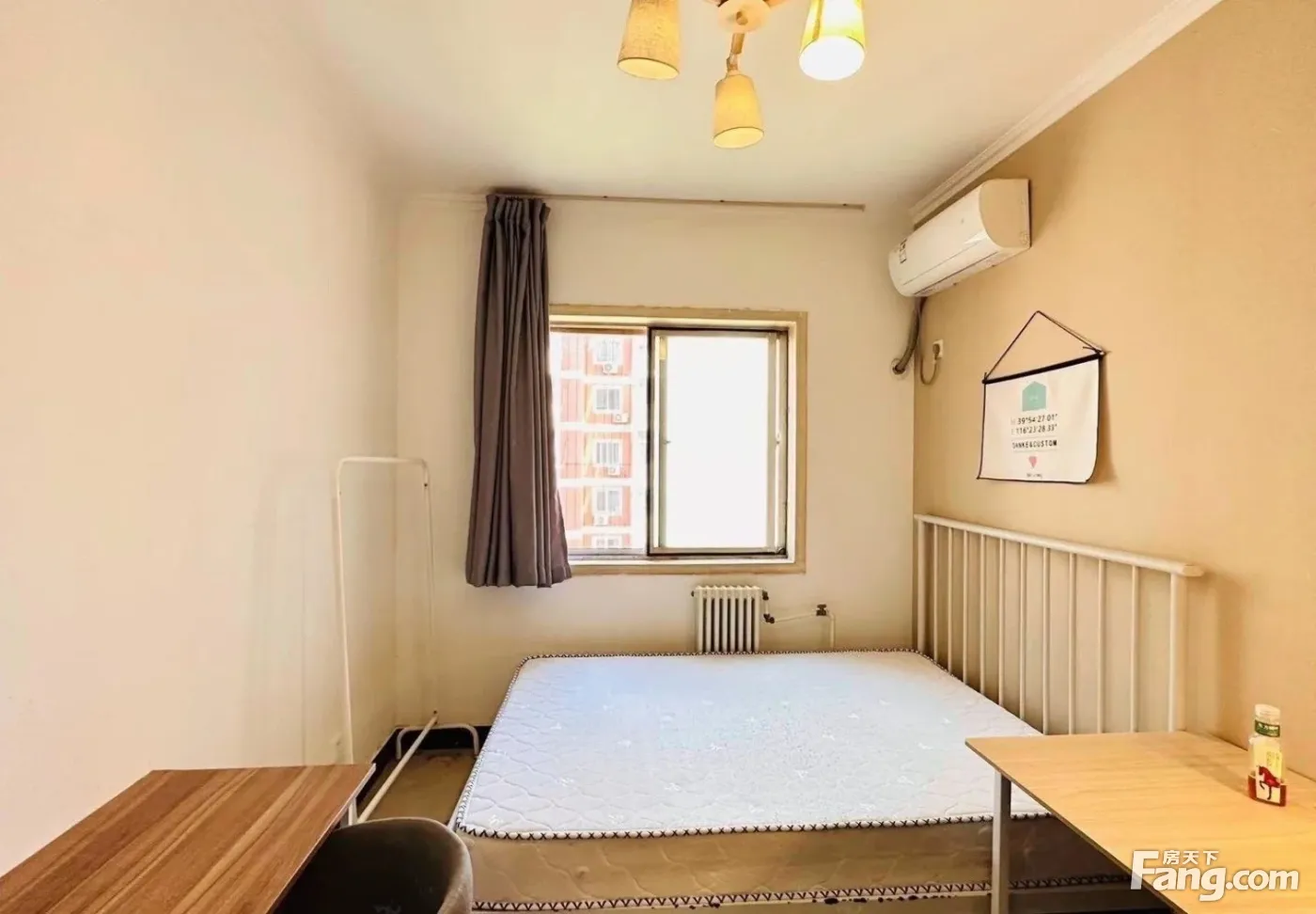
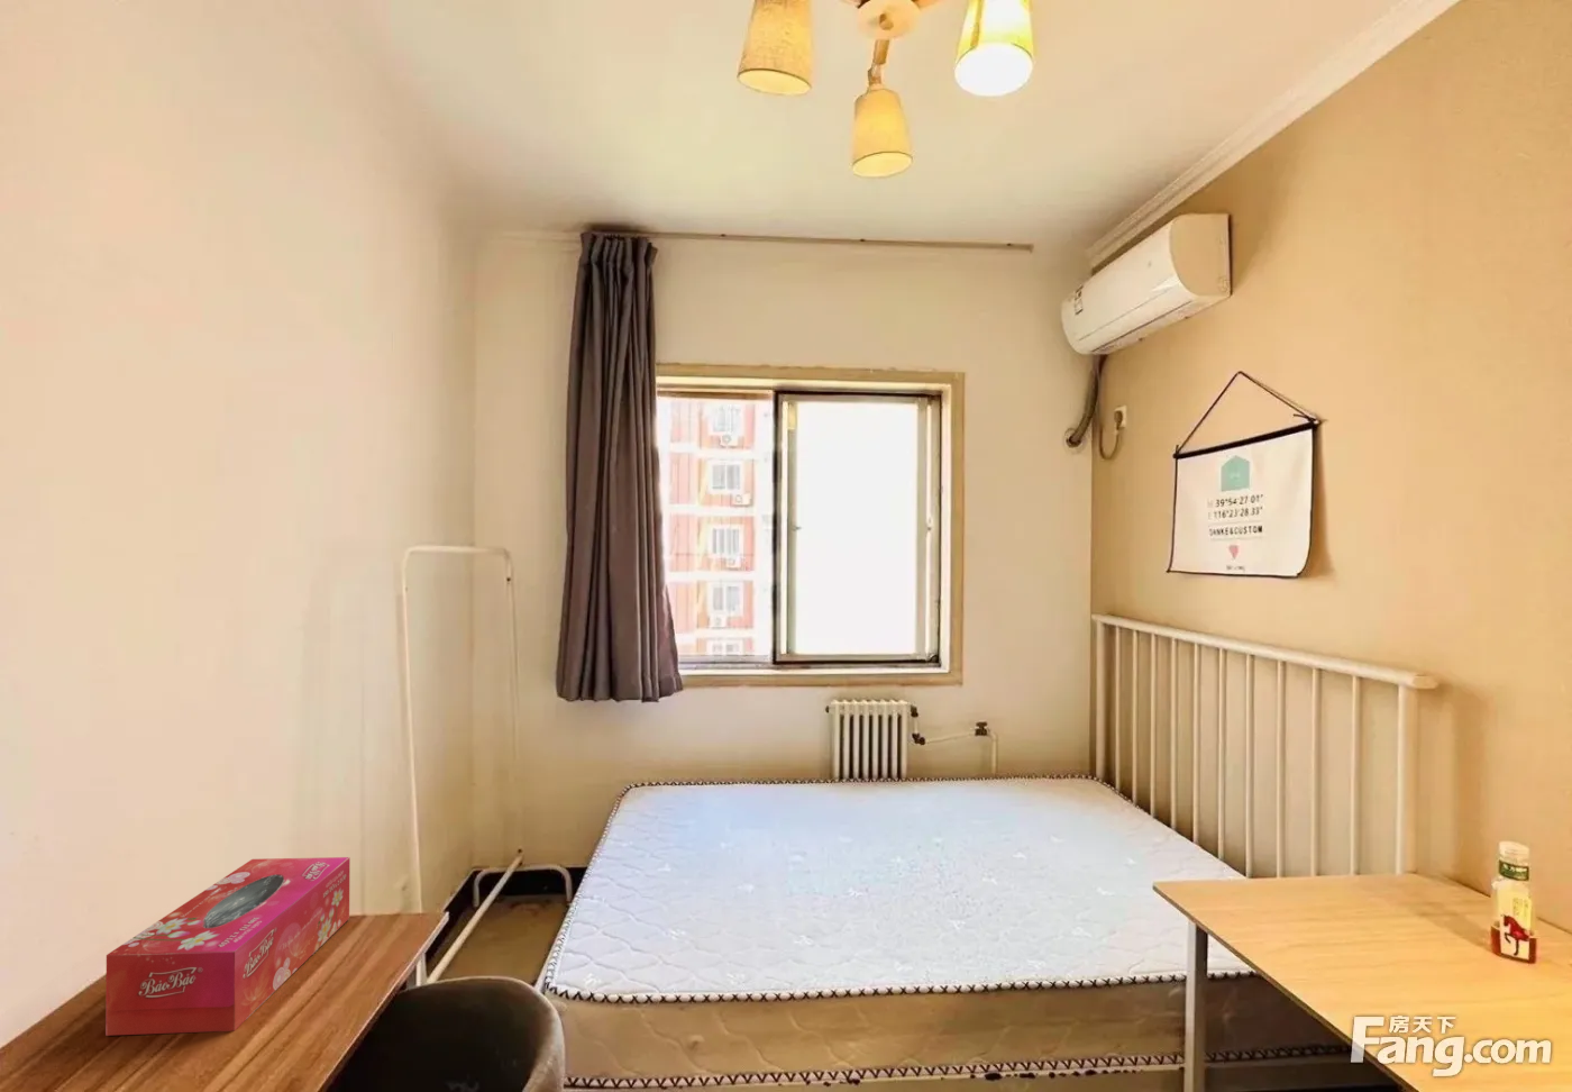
+ tissue box (244, 933)
